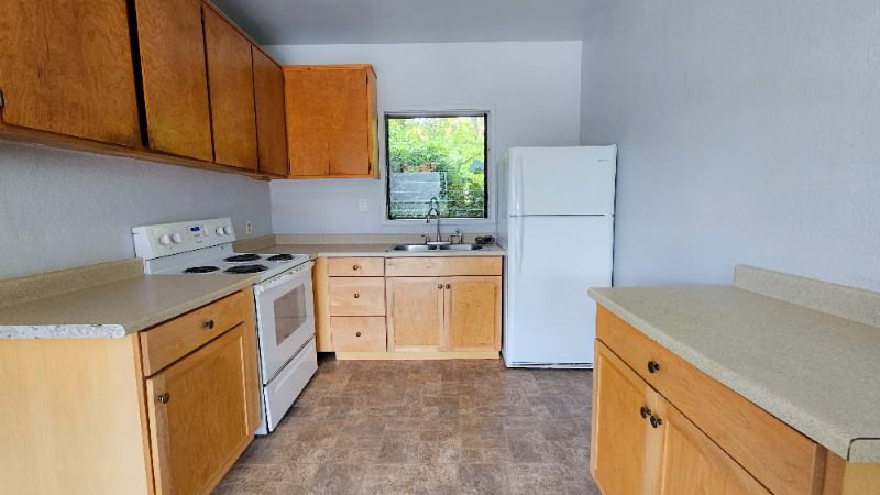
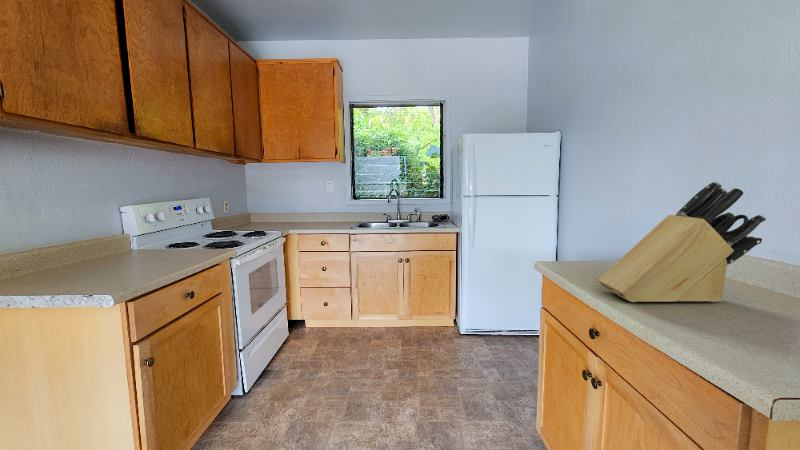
+ knife block (678, 240)
